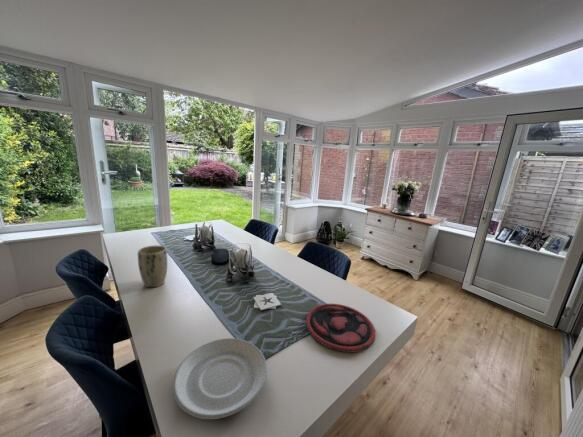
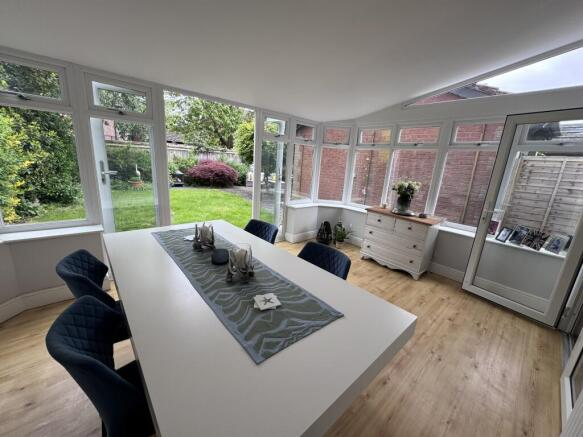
- plant pot (153, 266)
- plate (222, 375)
- plate (339, 324)
